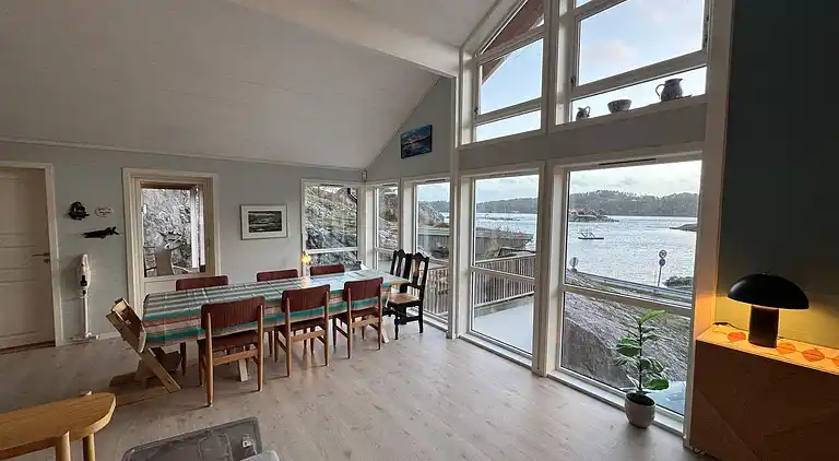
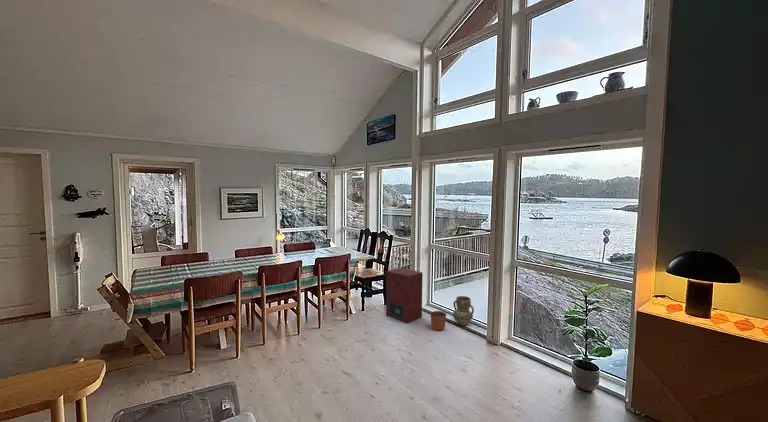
+ plant pot (438, 317)
+ speaker (403, 294)
+ ceramic jug (463, 310)
